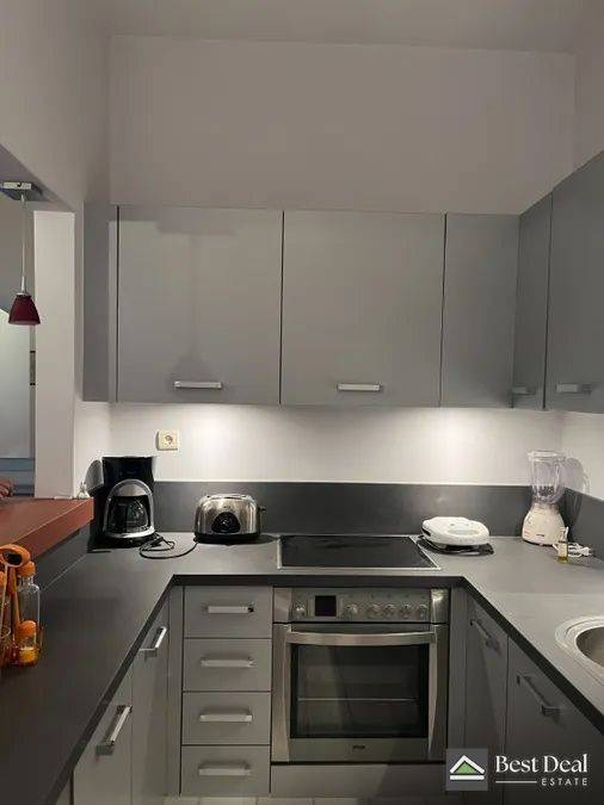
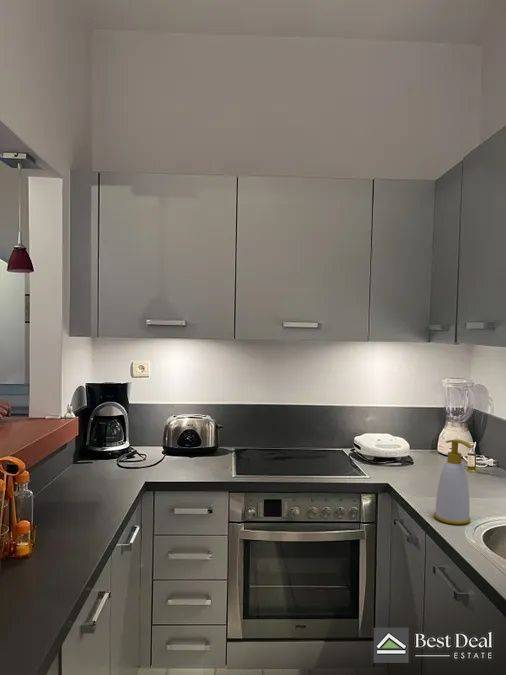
+ soap bottle (454, 479)
